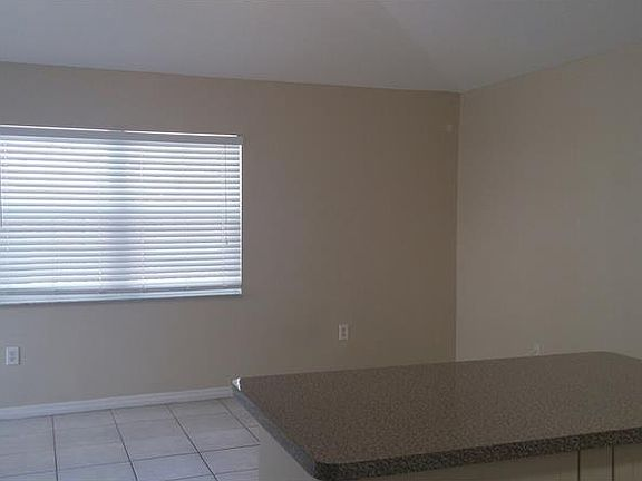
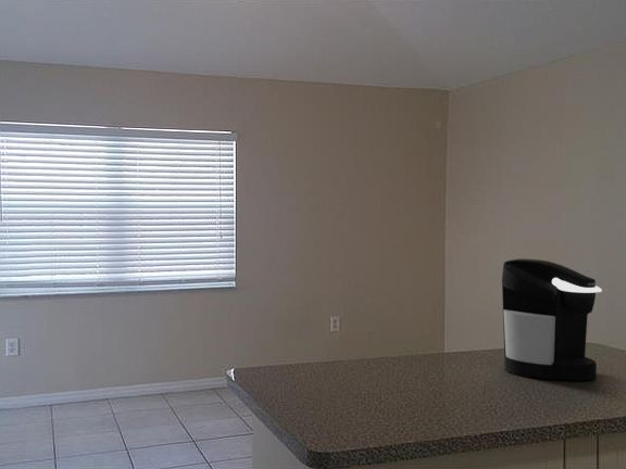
+ coffee maker (551, 316)
